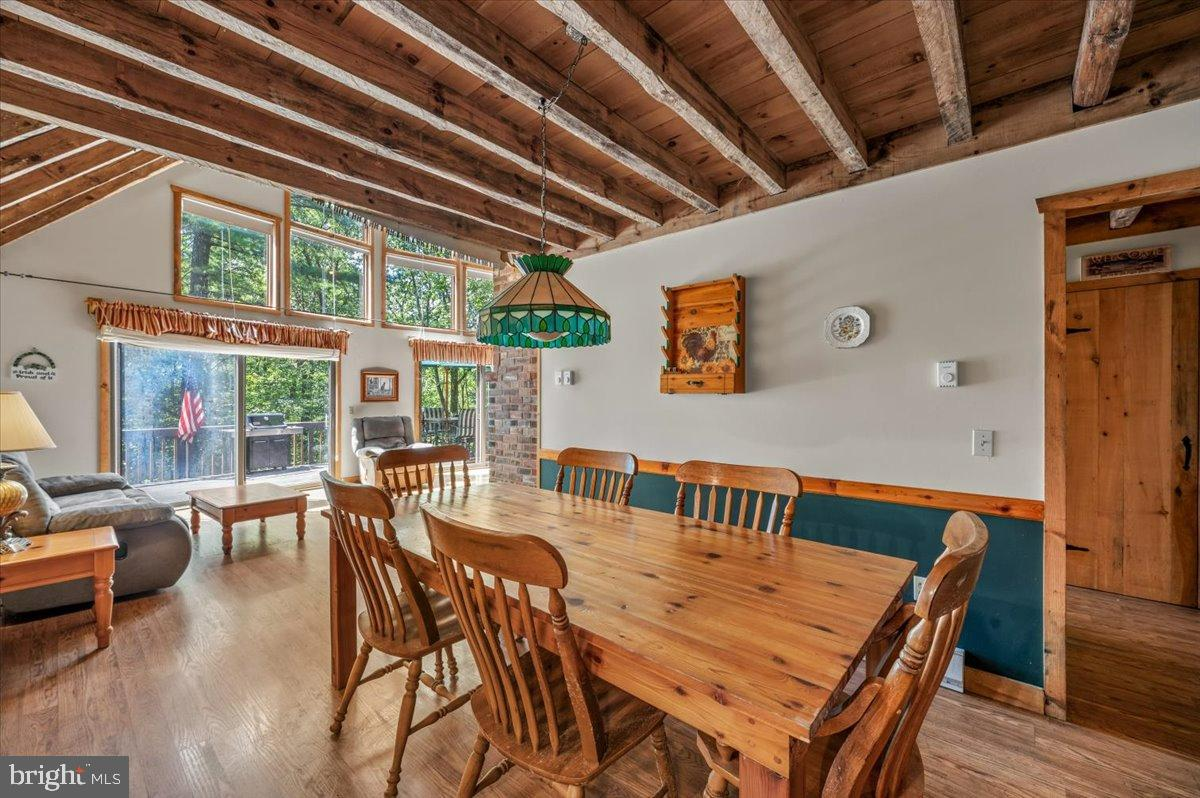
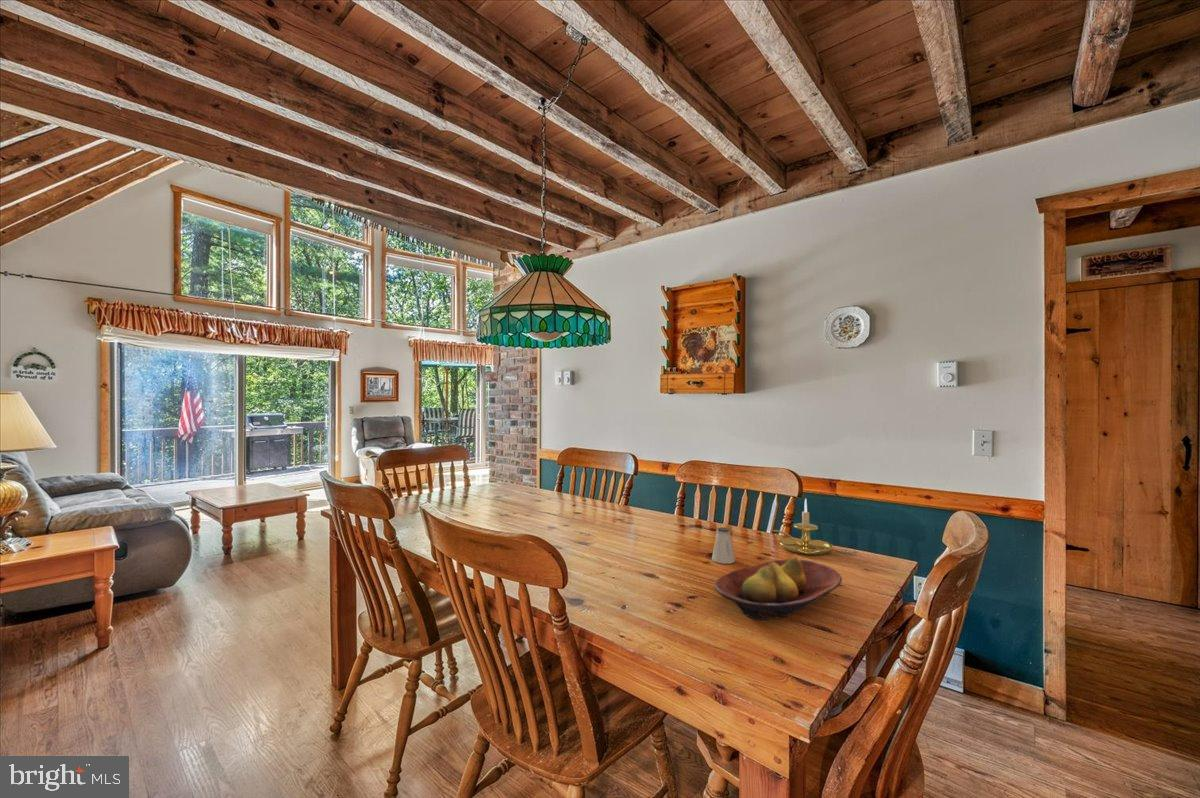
+ fruit bowl (779, 581)
+ candle holder (801, 523)
+ saltshaker (723, 544)
